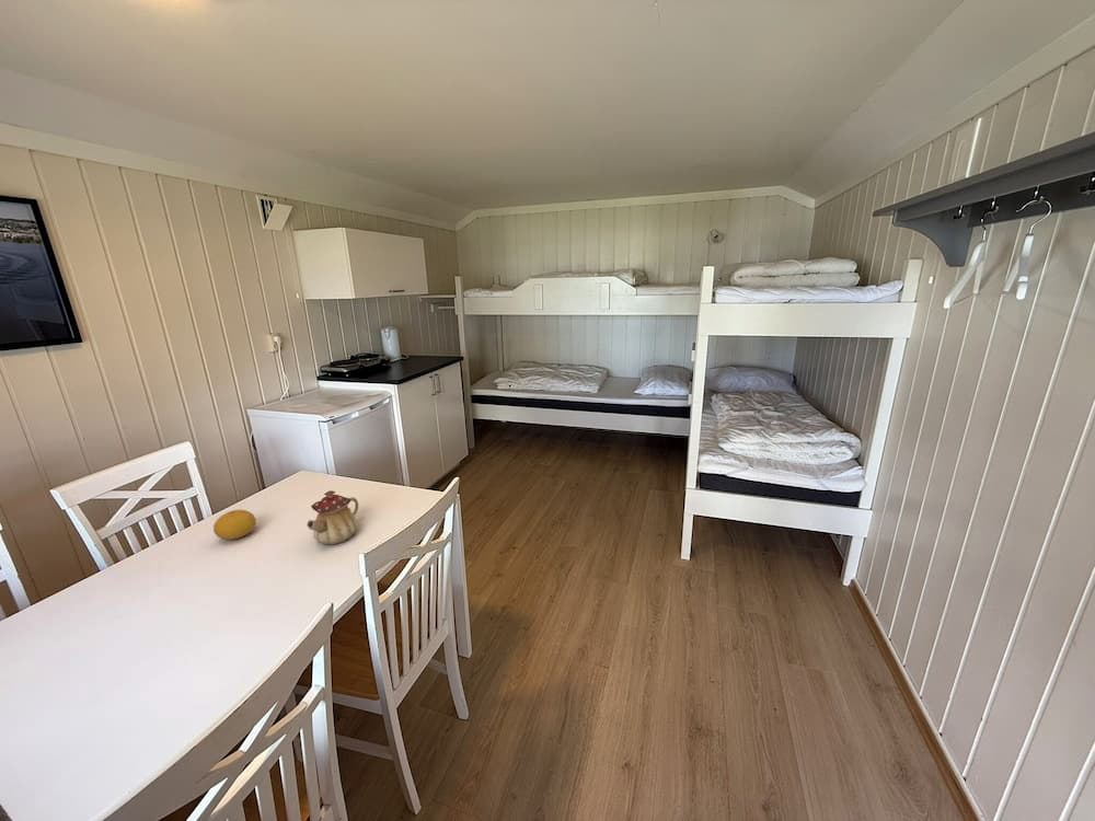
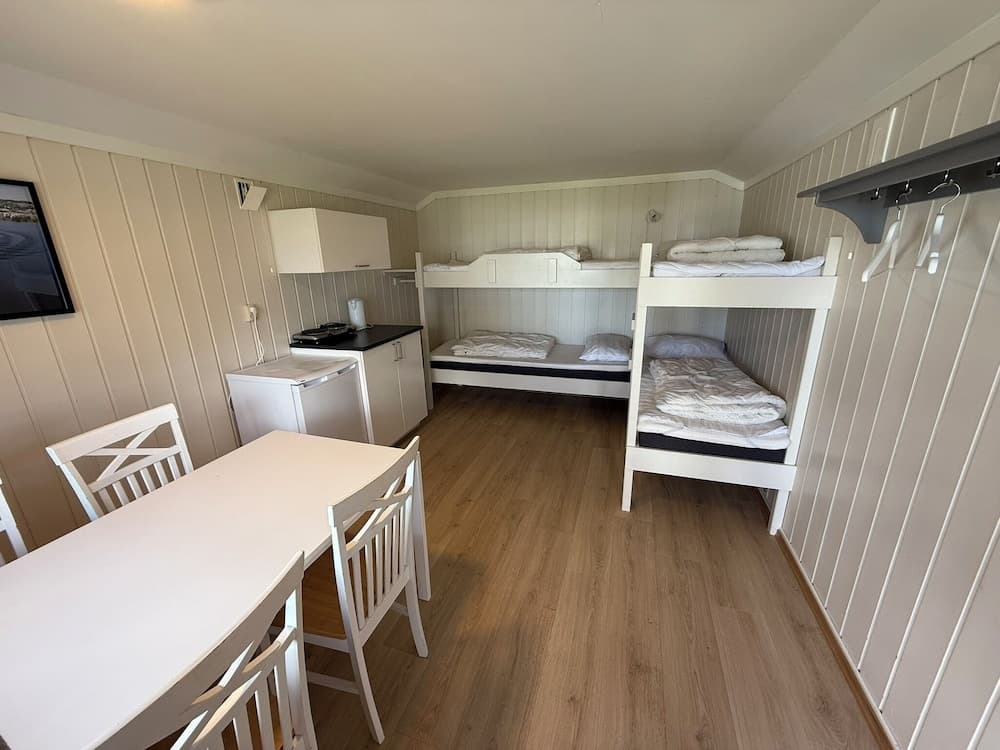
- teapot (335, 512)
- fruit (235, 523)
